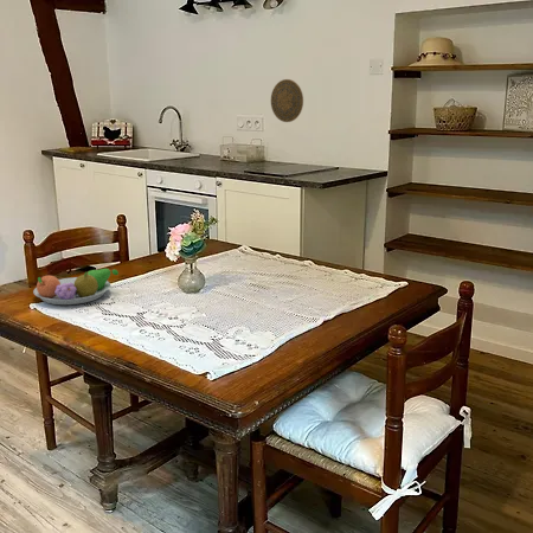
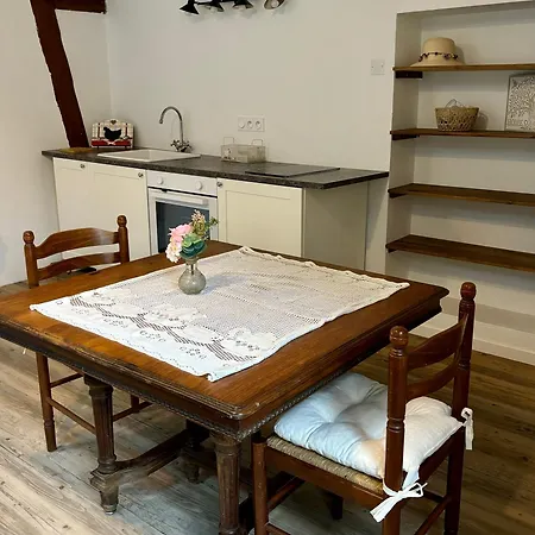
- fruit bowl (75, 281)
- decorative plate (285, 101)
